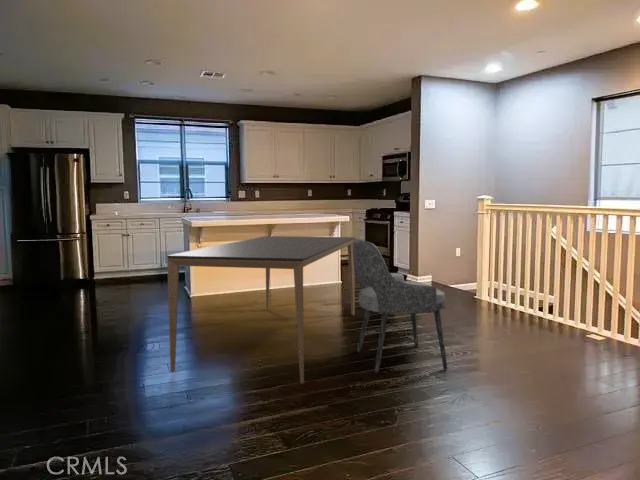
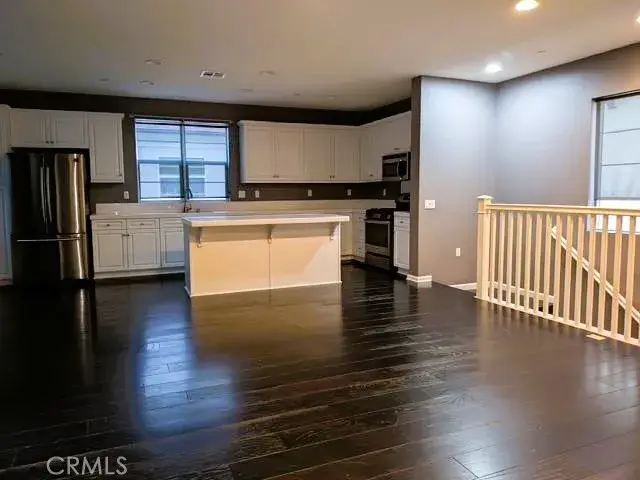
- dining table (268, 291)
- dining chair (393, 299)
